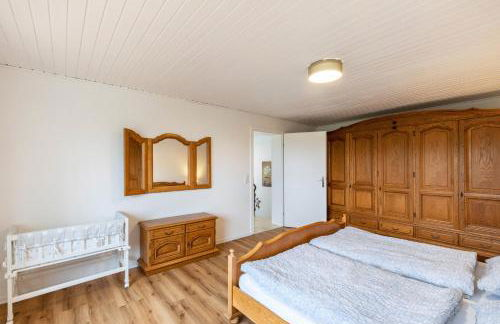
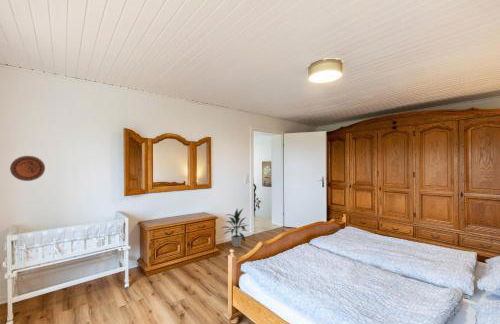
+ indoor plant (236, 227)
+ decorative plate (28, 168)
